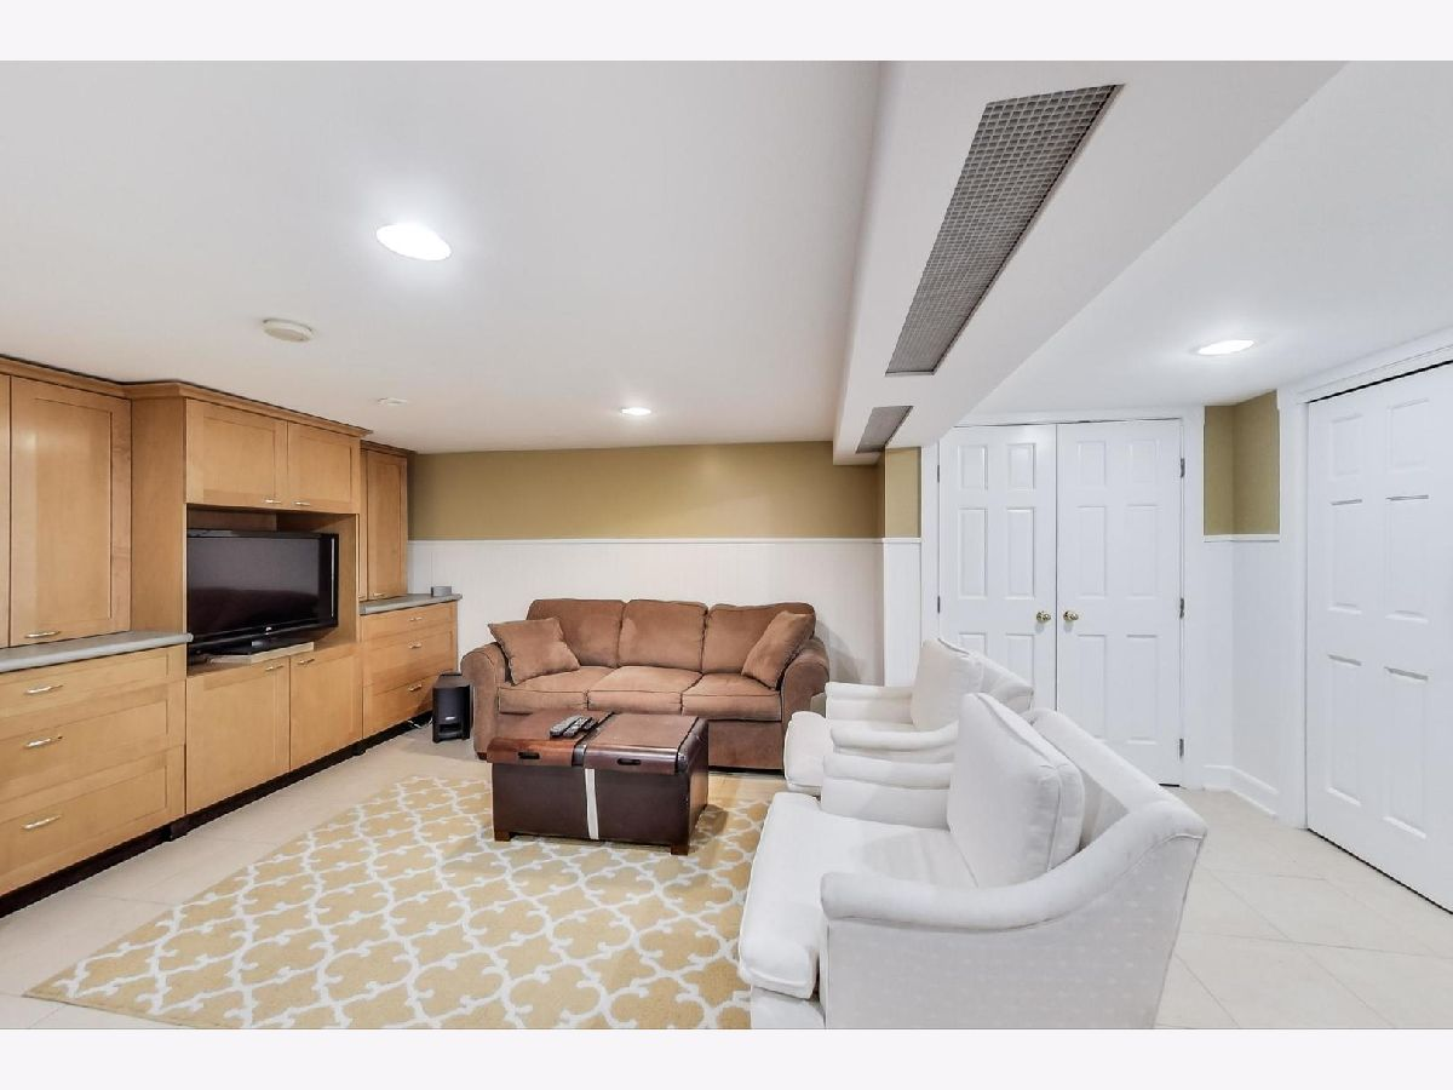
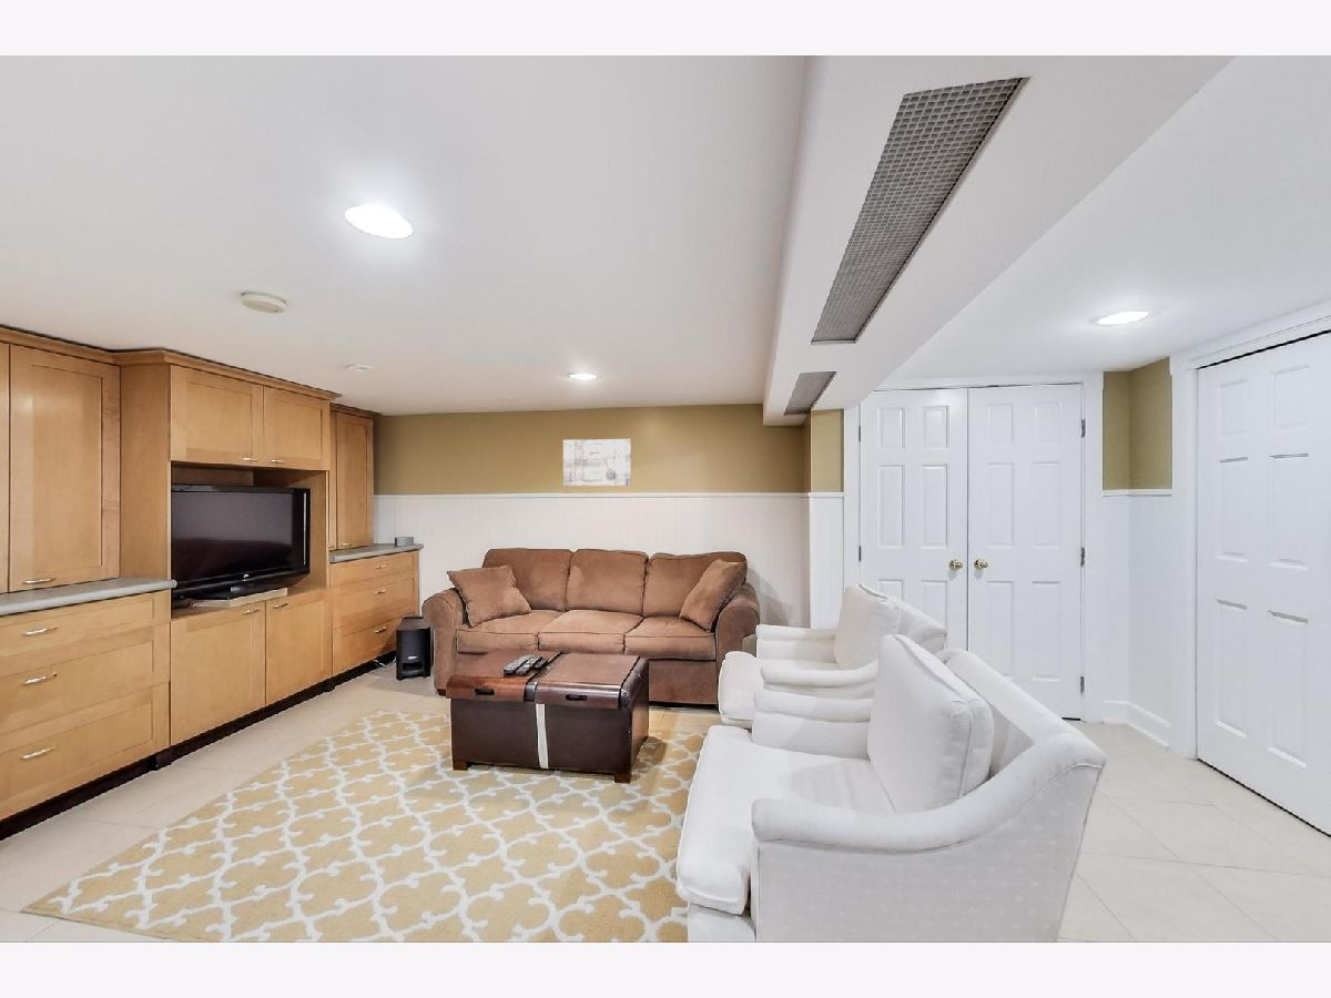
+ wall art (597, 462)
